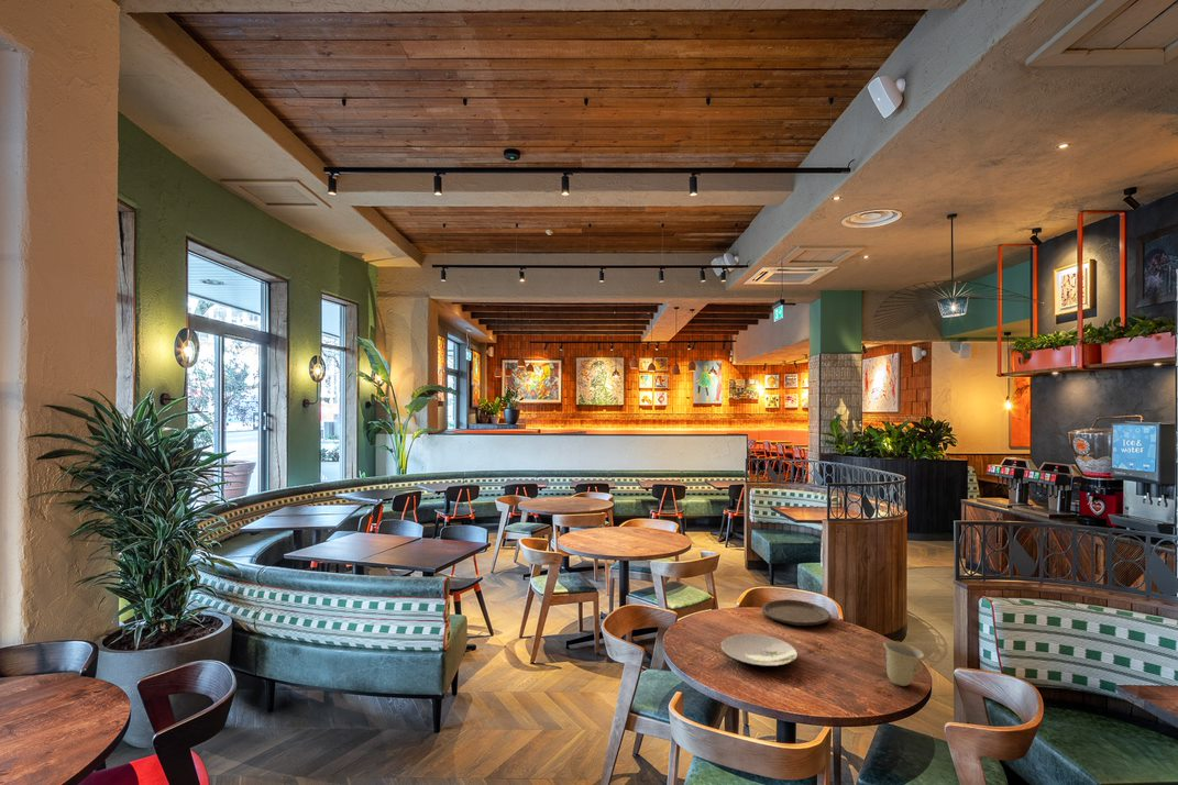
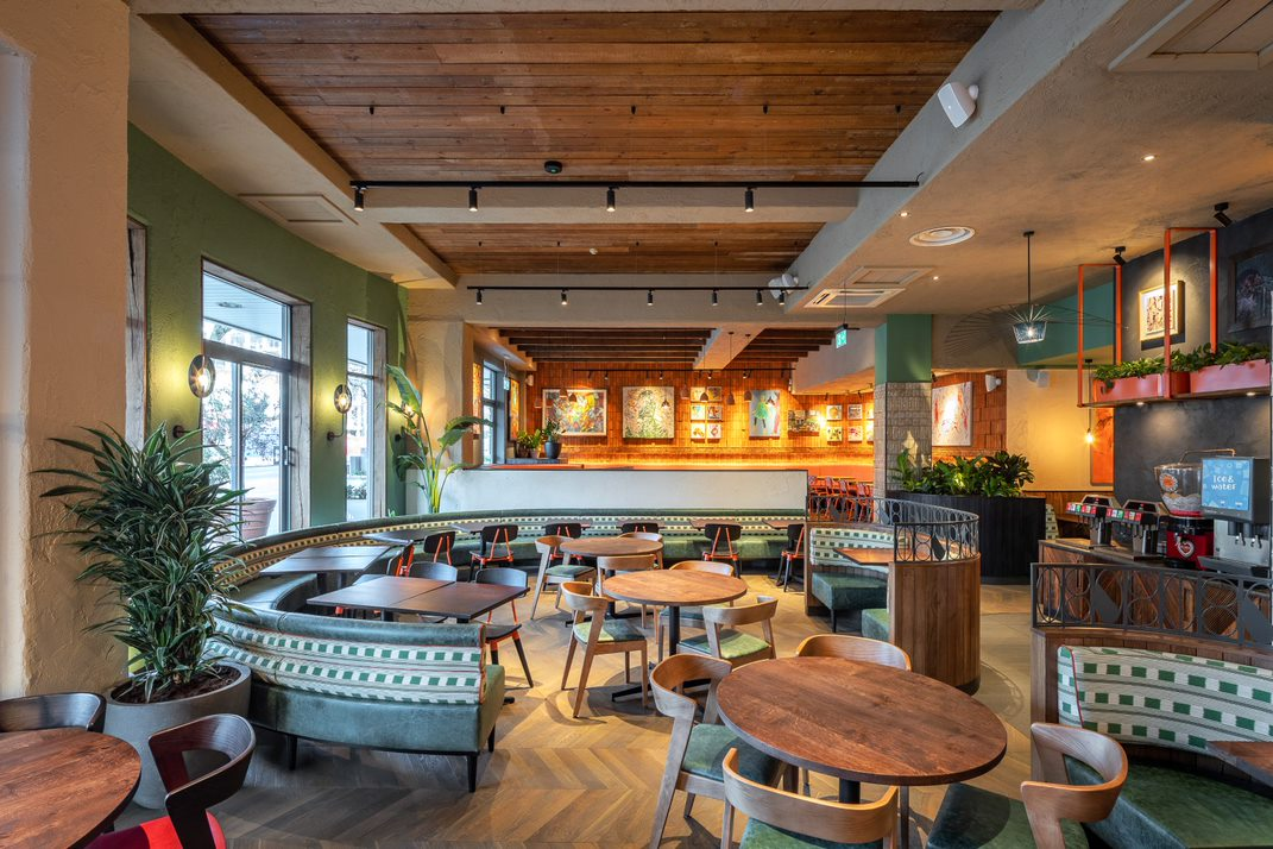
- plate (758, 653)
- plate (795, 612)
- cup (903, 664)
